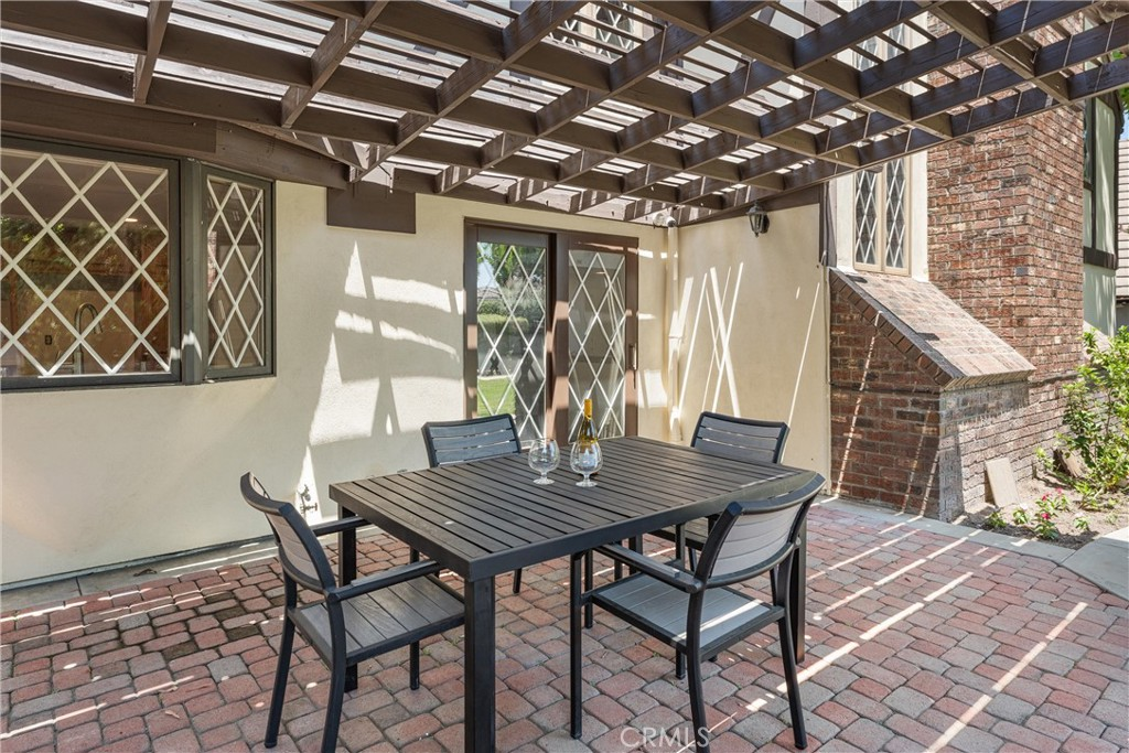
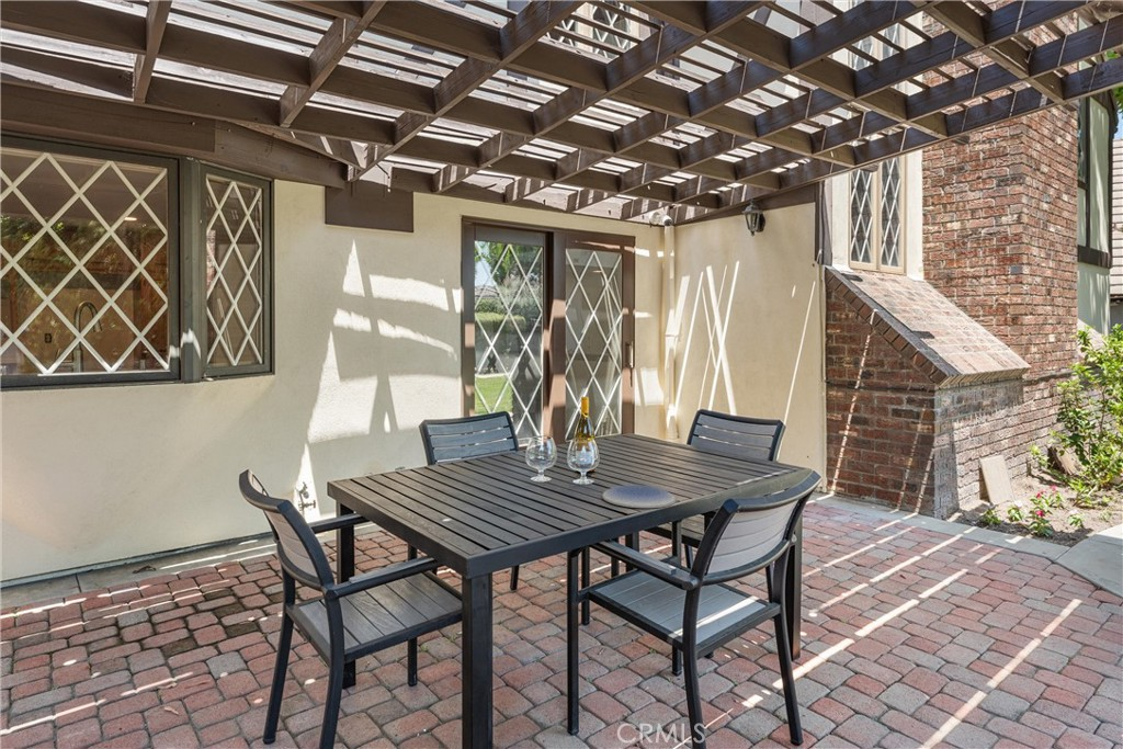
+ plate (638, 493)
